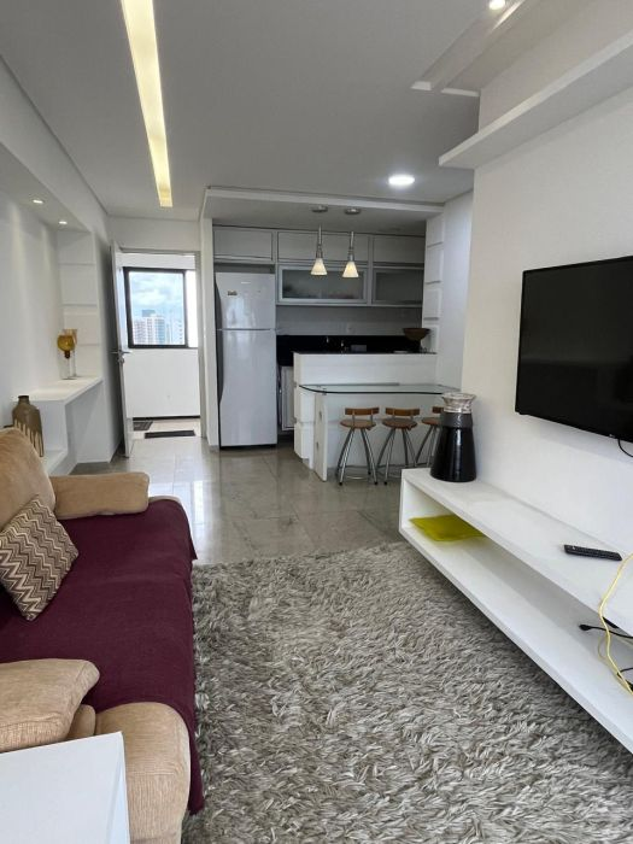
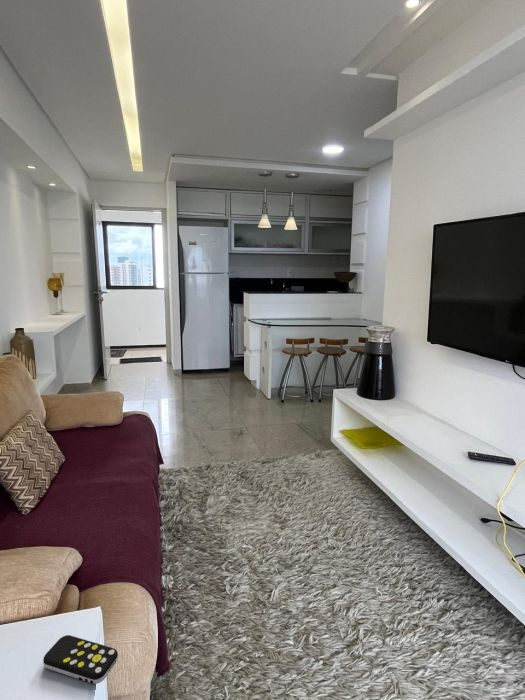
+ remote control (81, 657)
